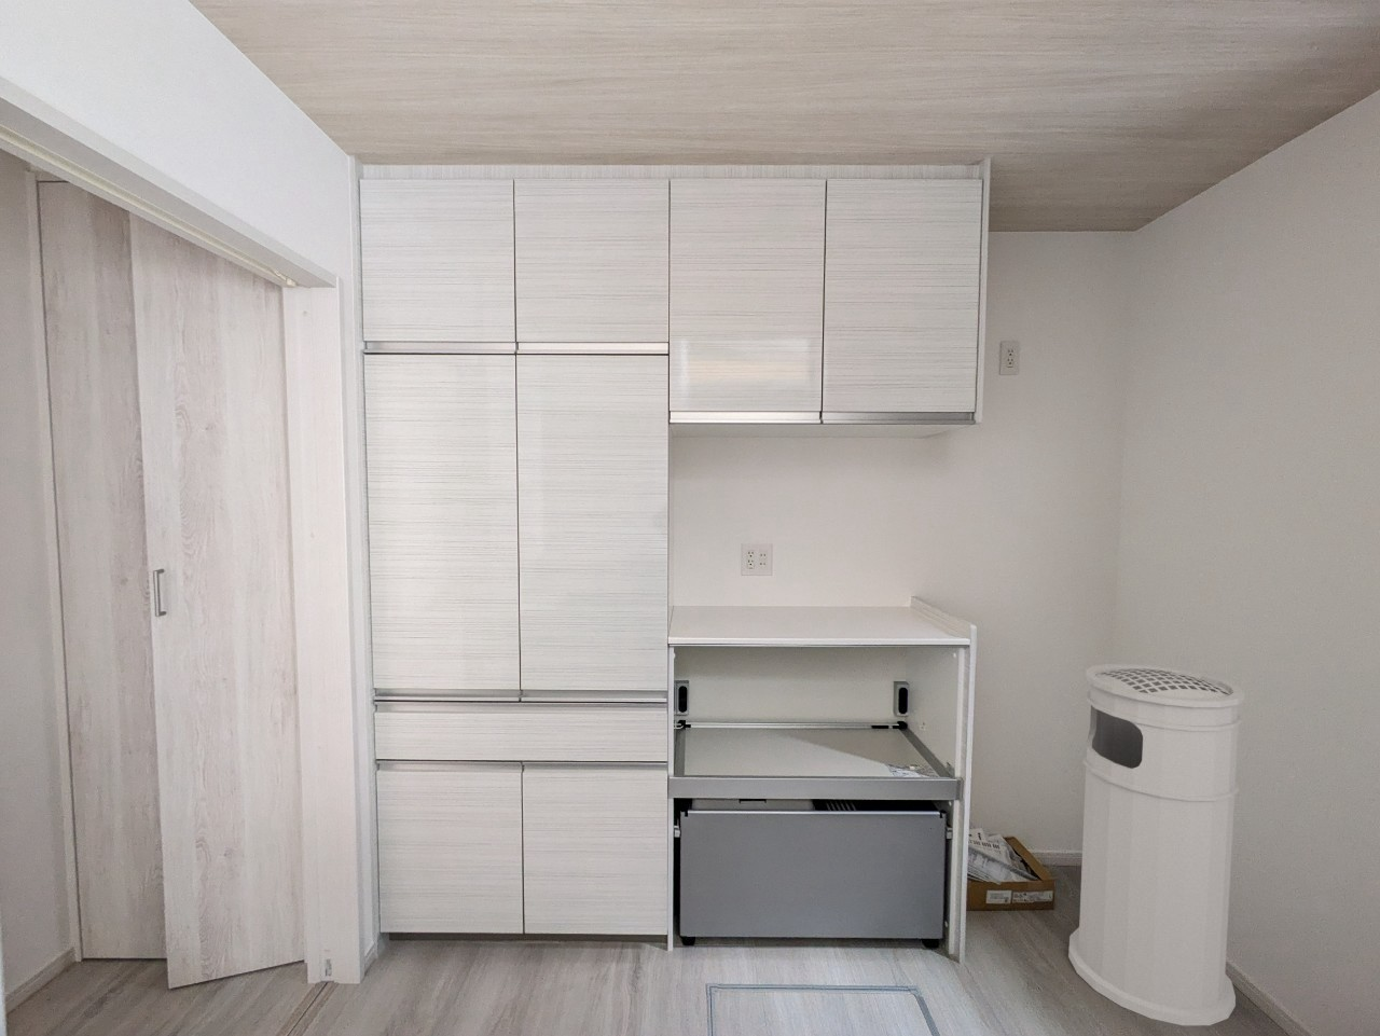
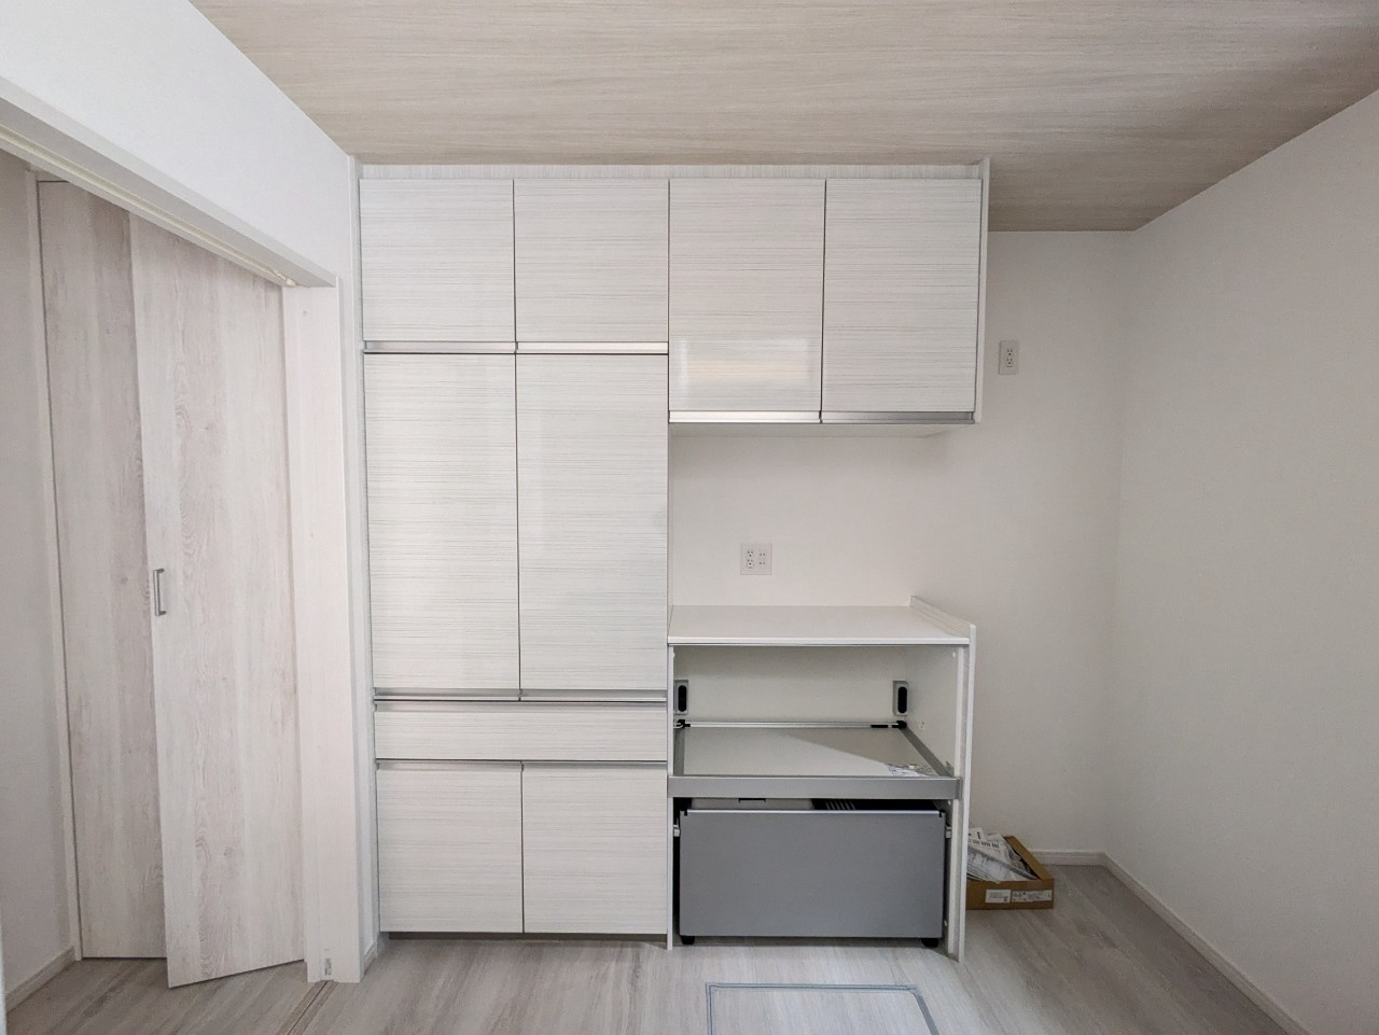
- trash can (1154, 825)
